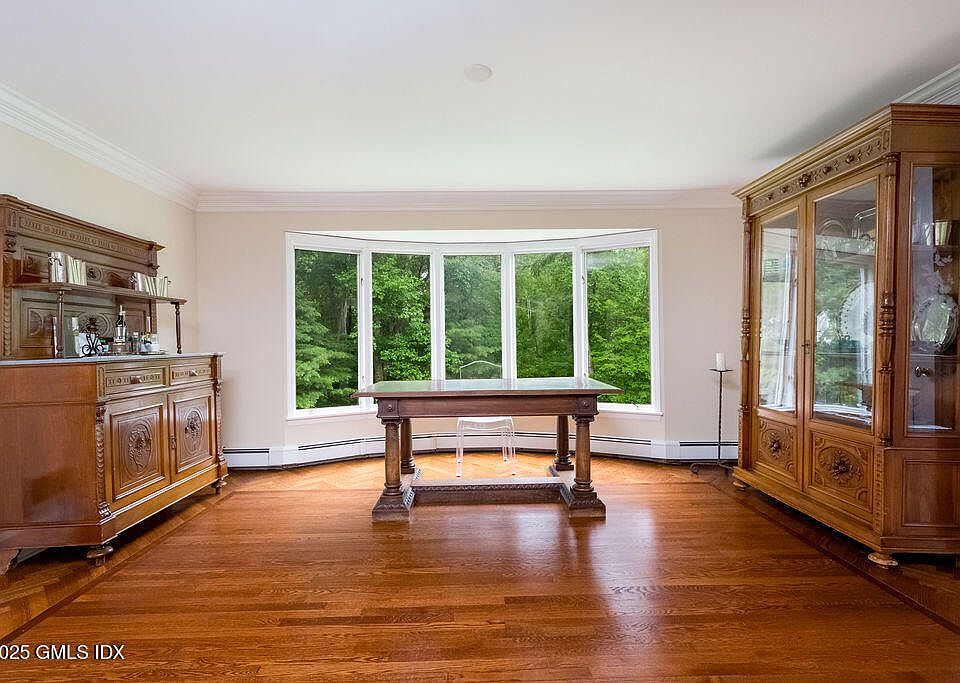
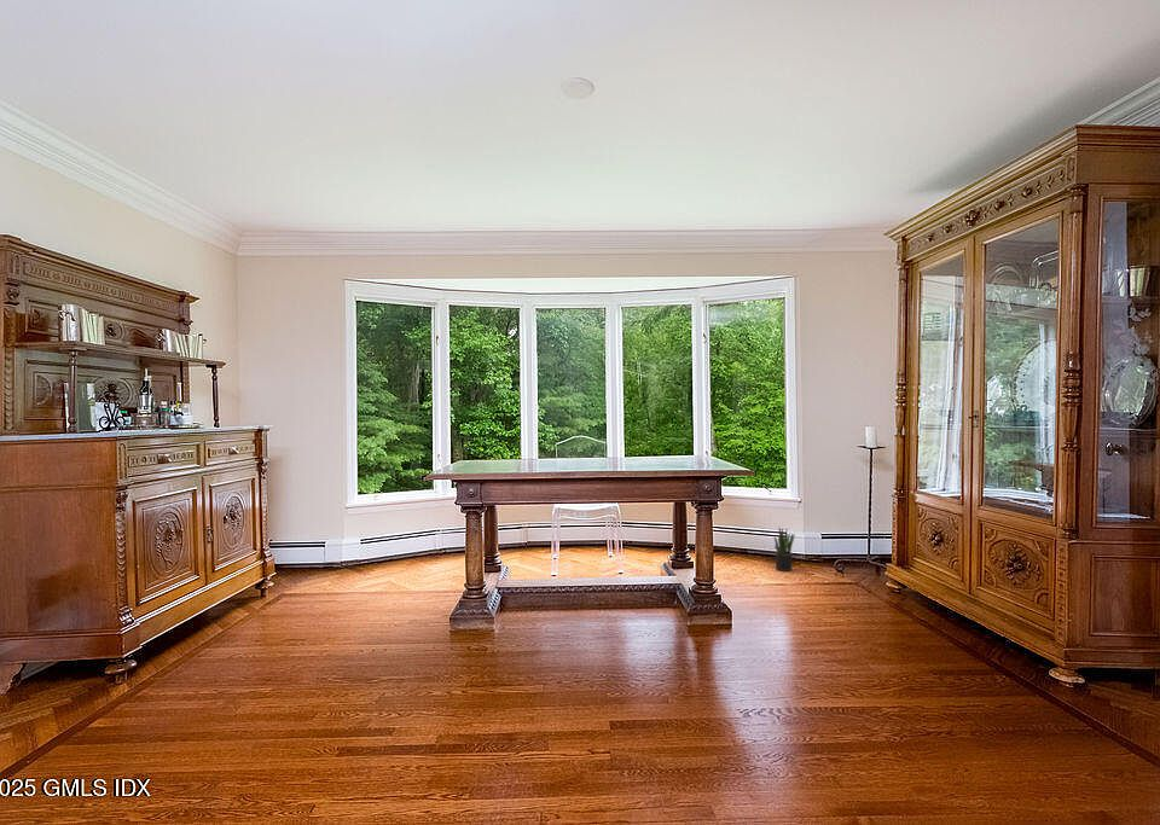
+ potted plant (784, 547)
